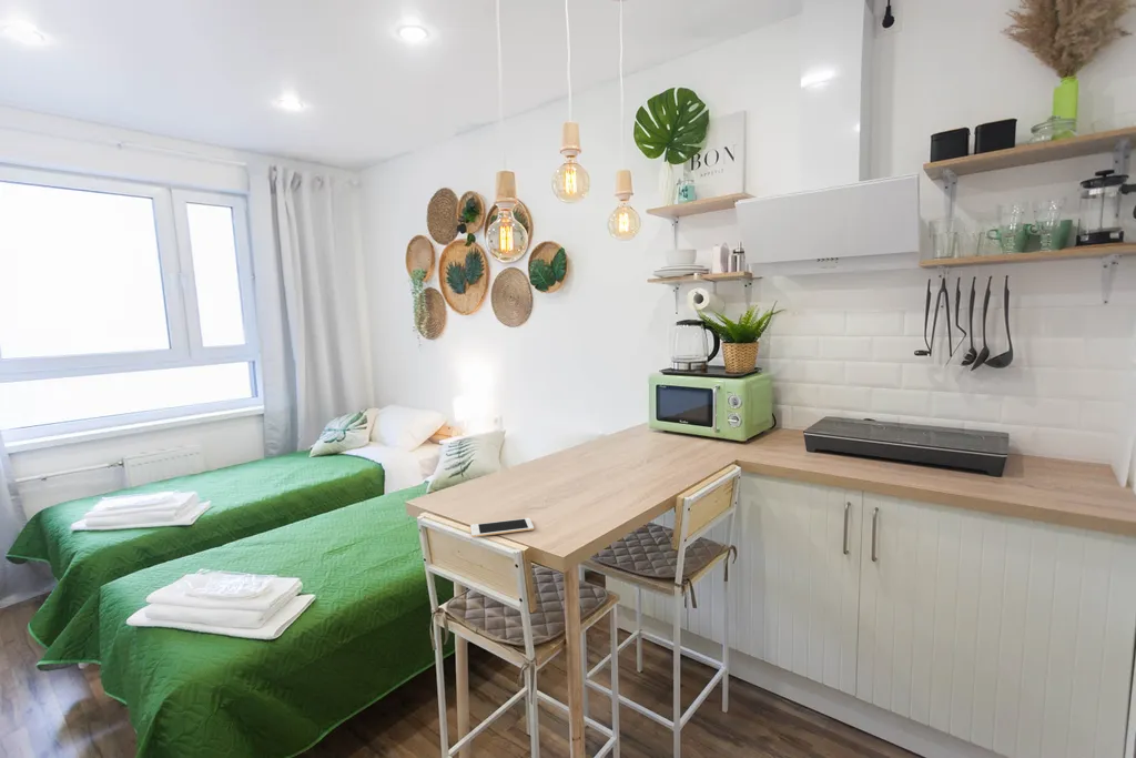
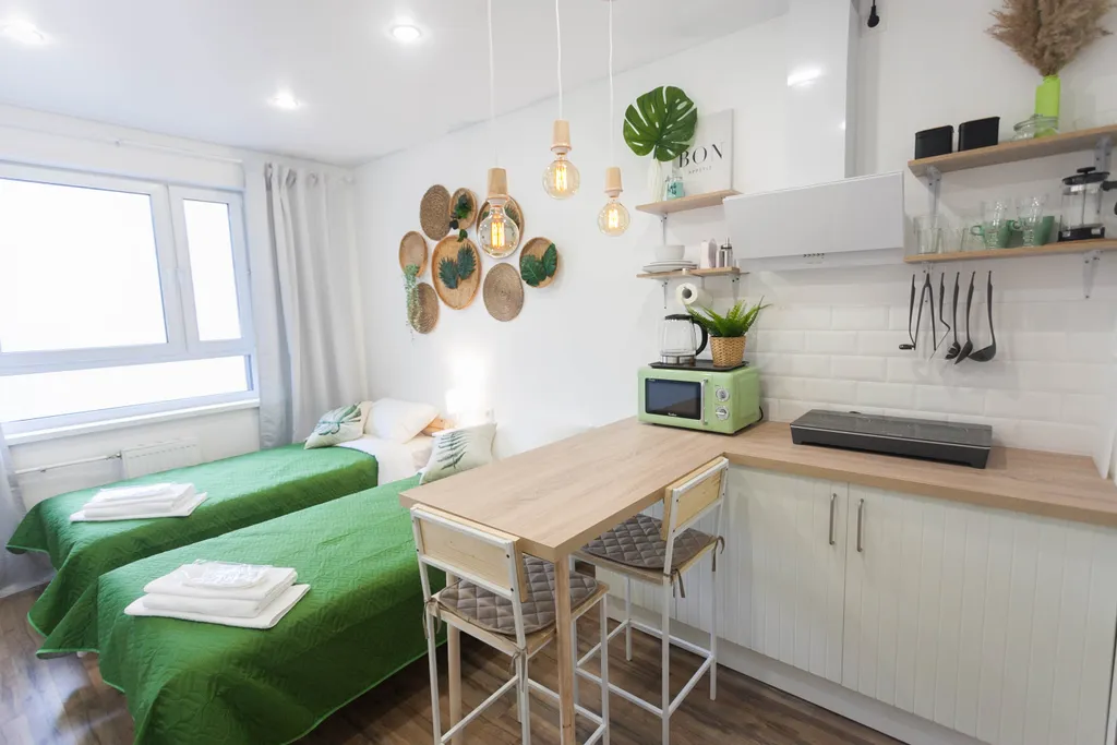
- cell phone (501, 527)
